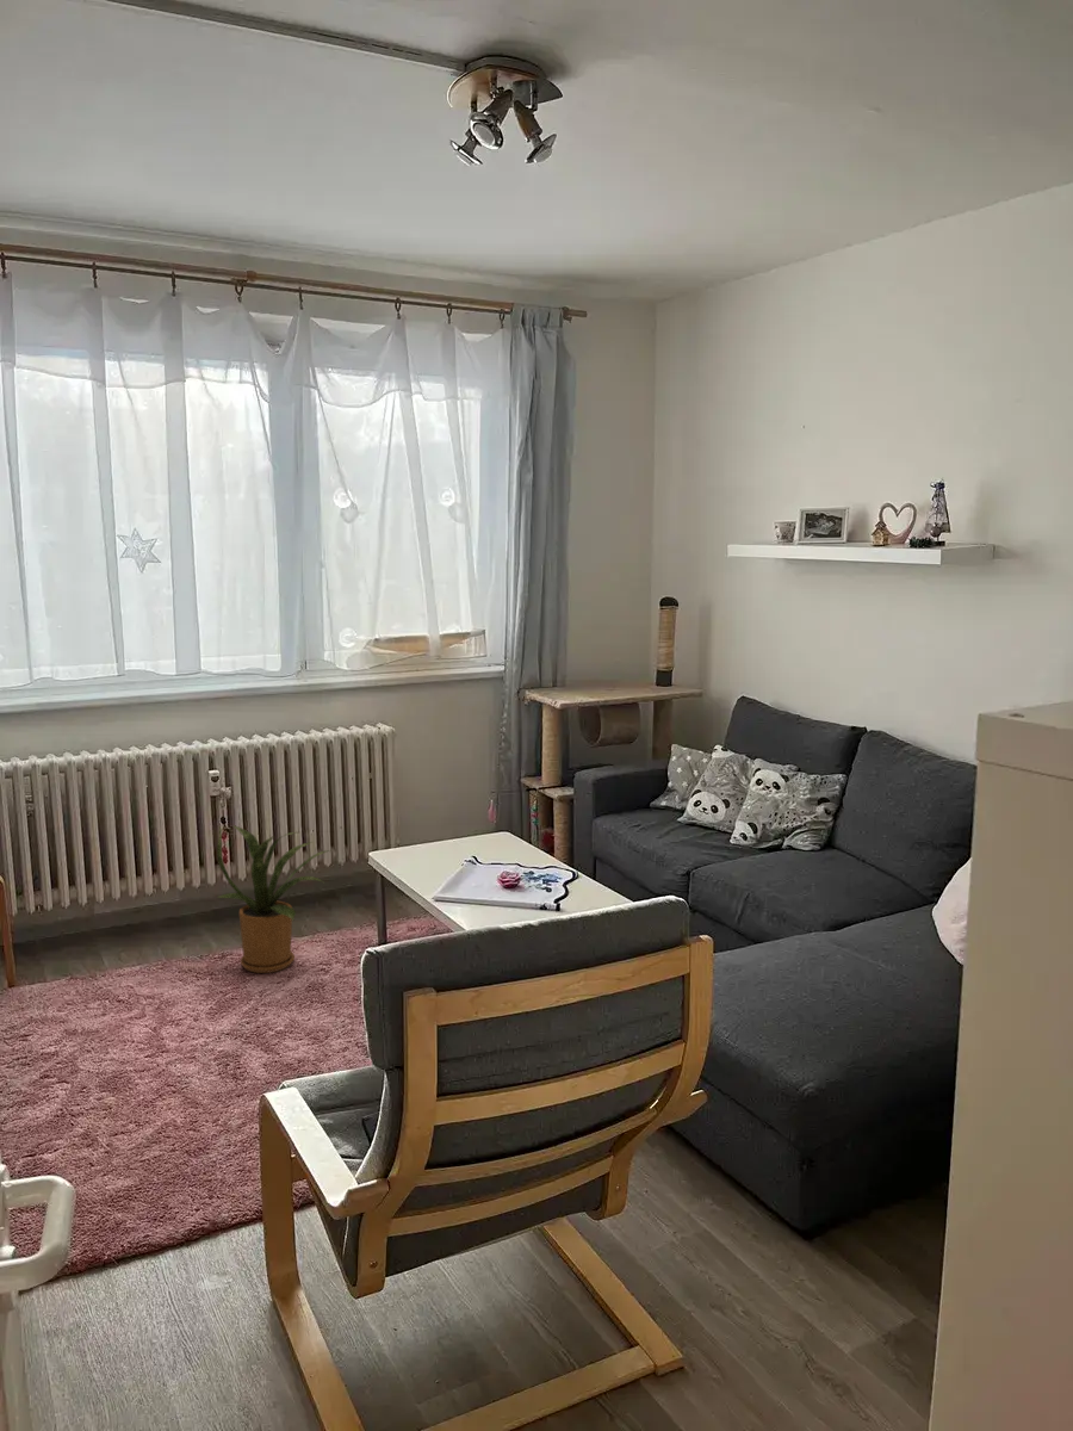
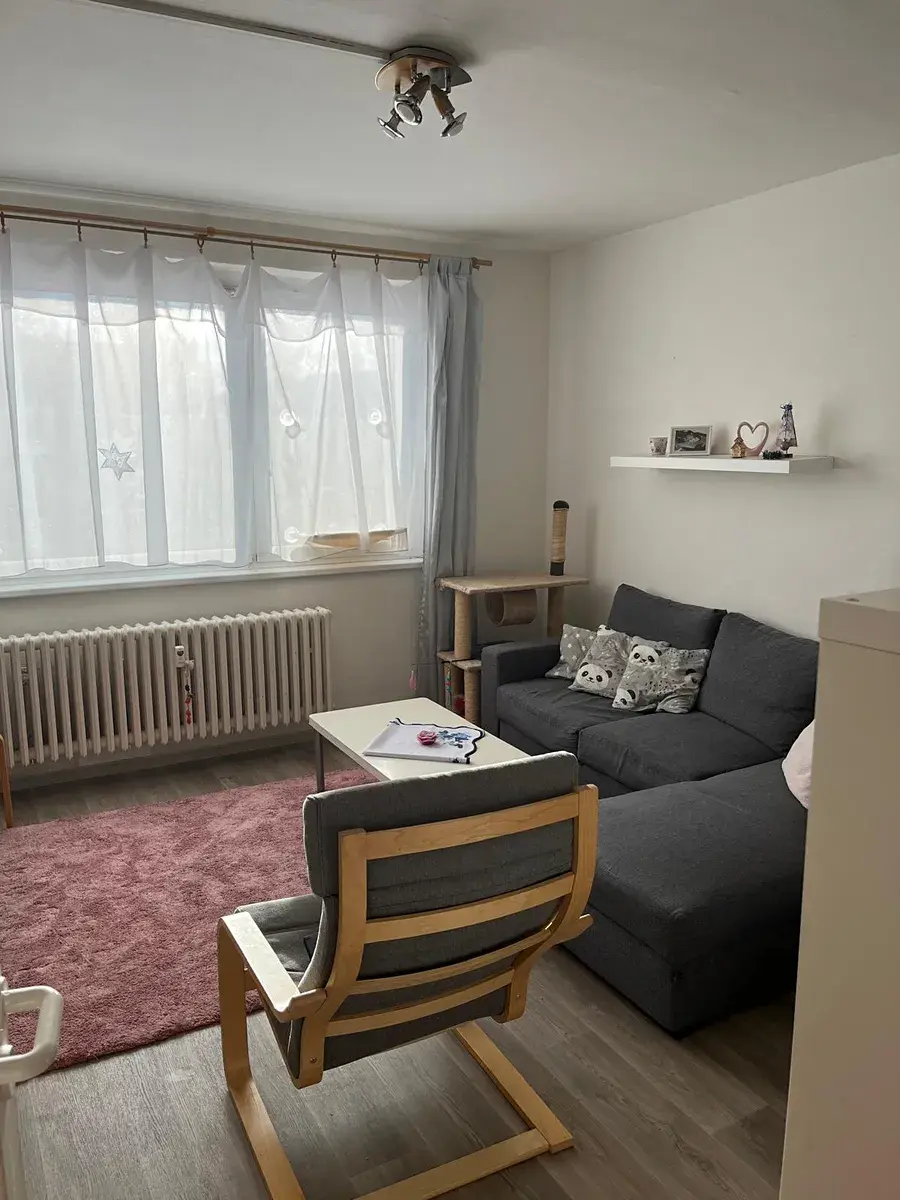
- house plant (273, 892)
